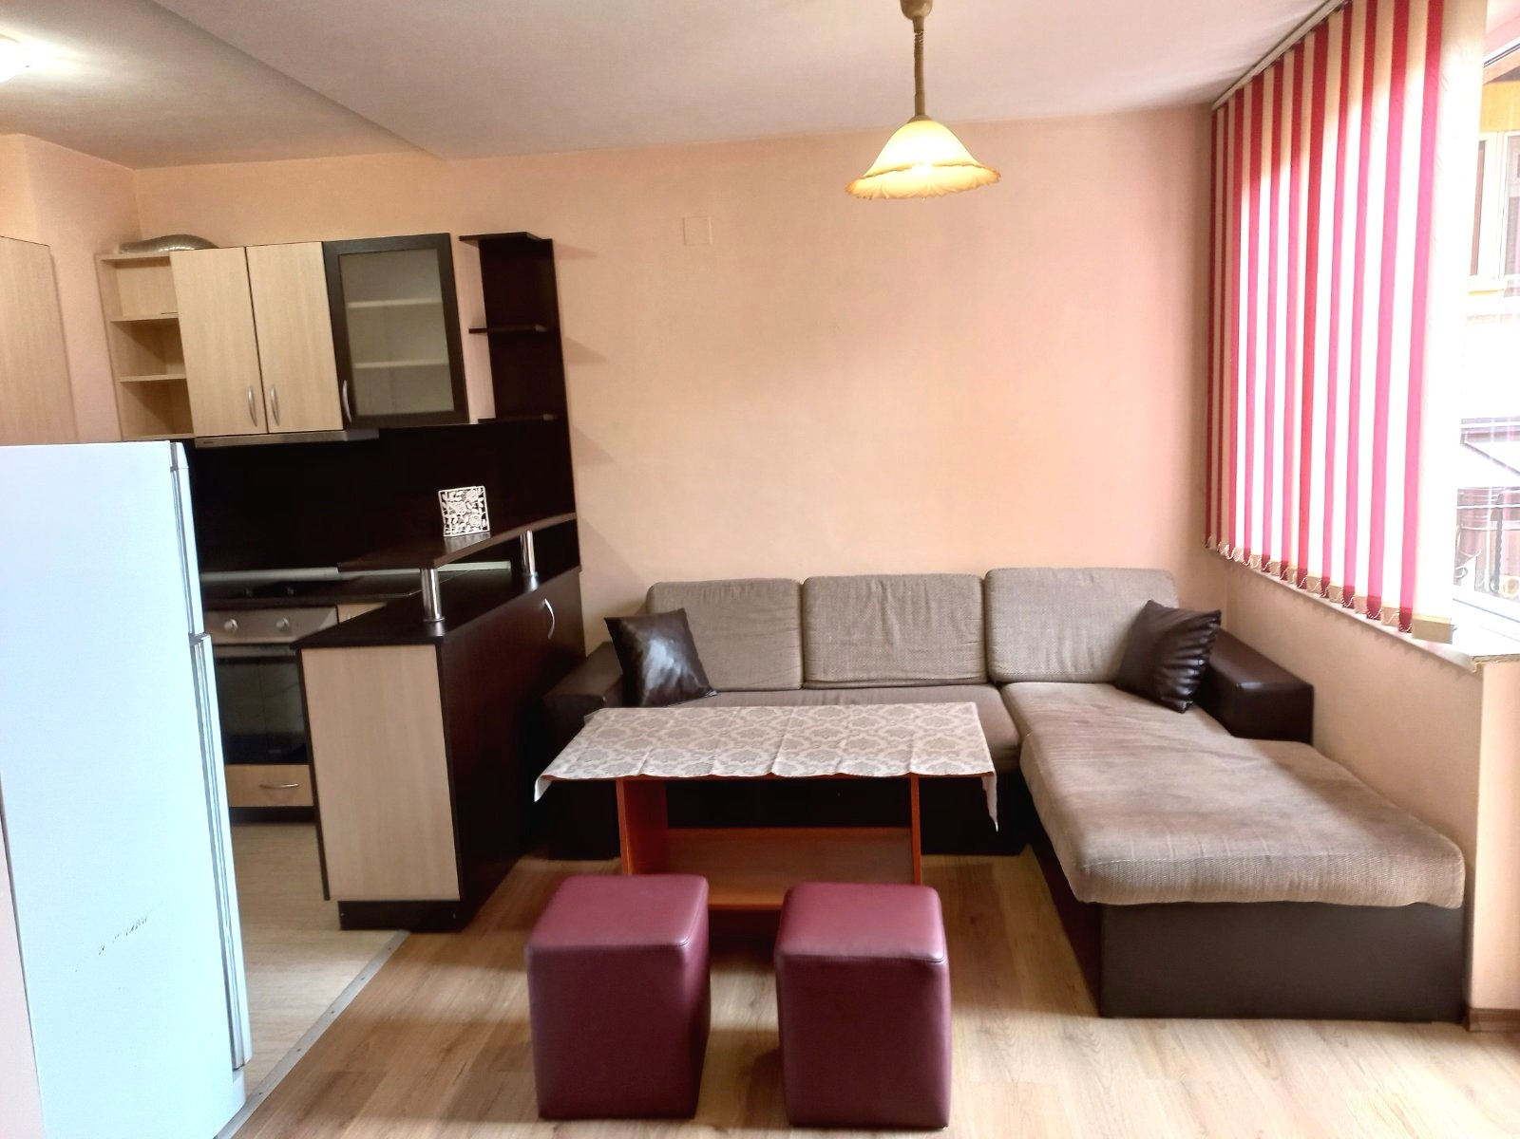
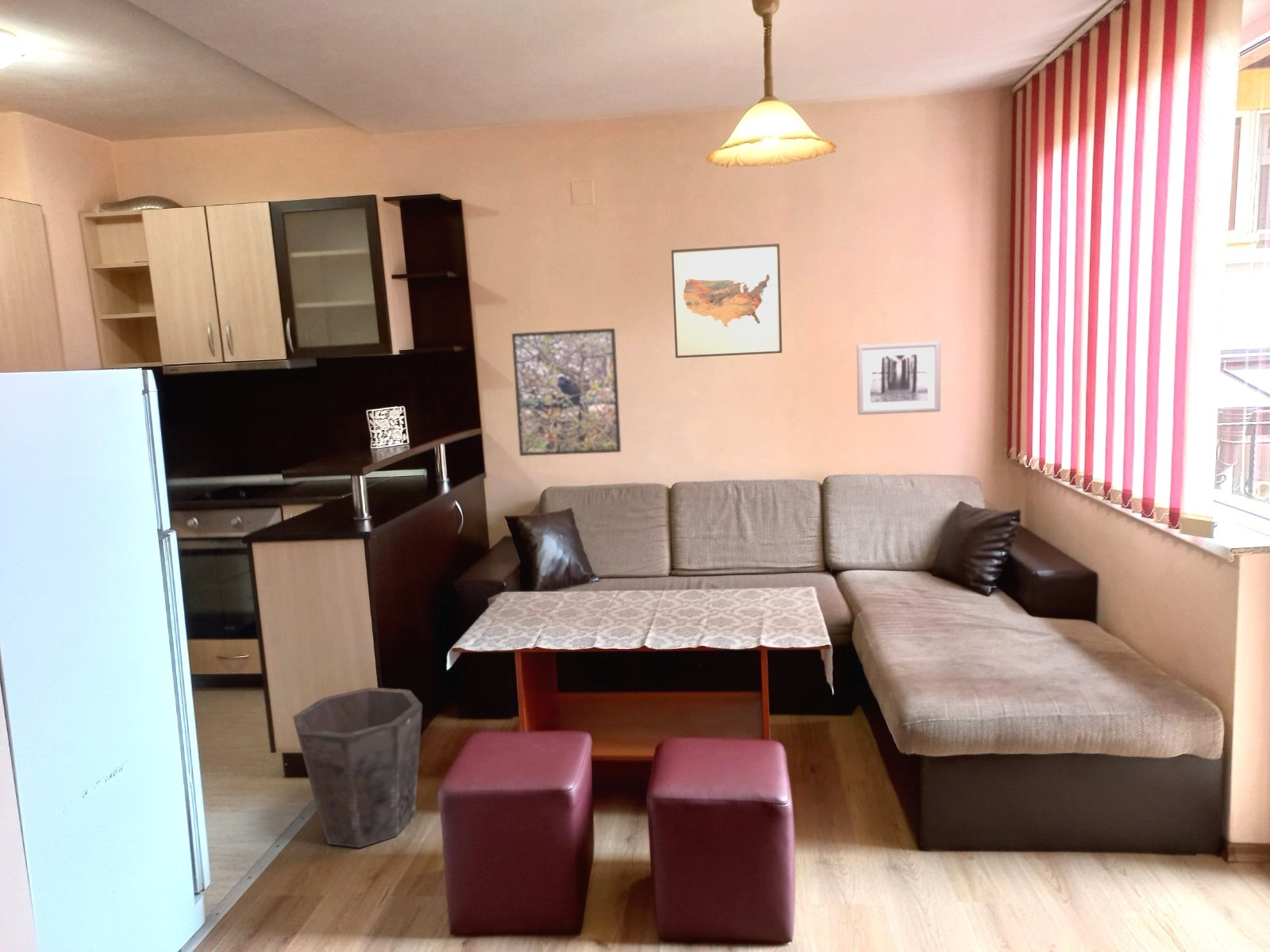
+ waste bin (363, 767)
+ wall art (899, 378)
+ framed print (566, 393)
+ wall art (726, 301)
